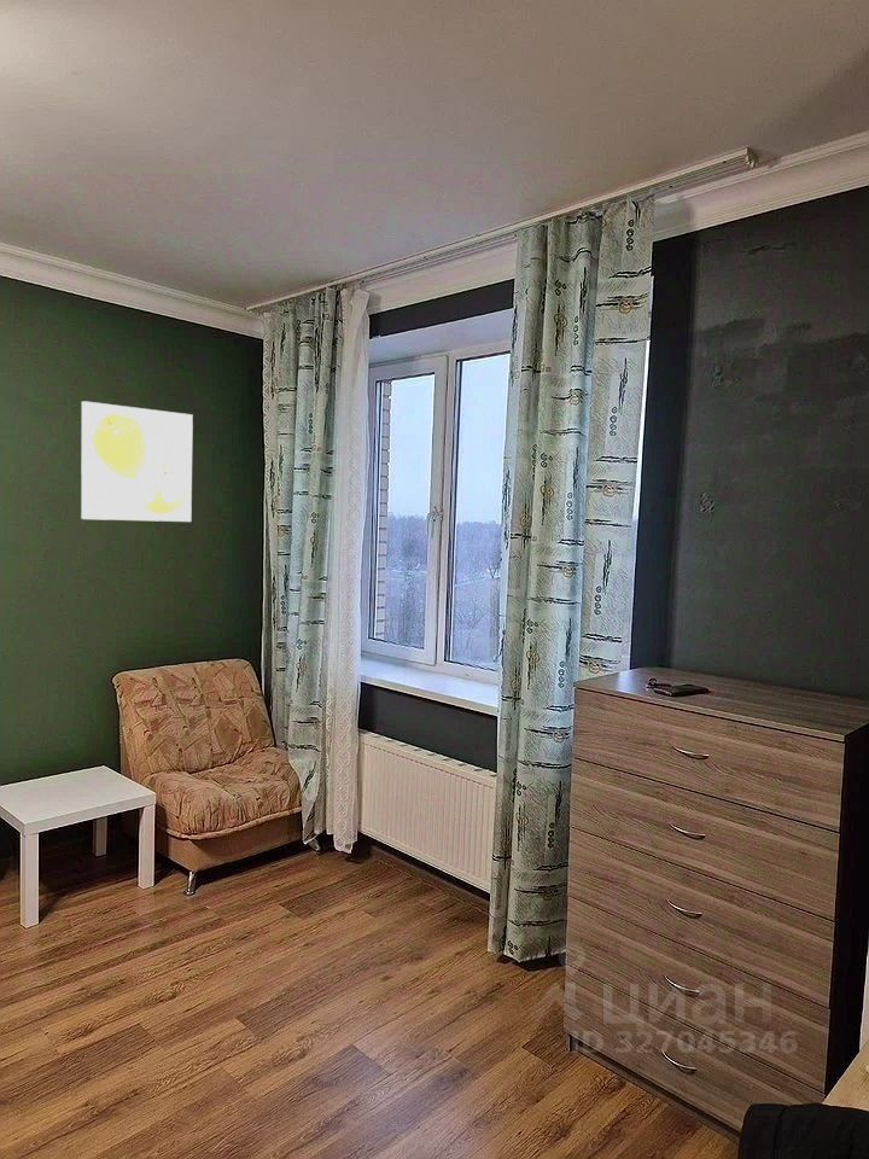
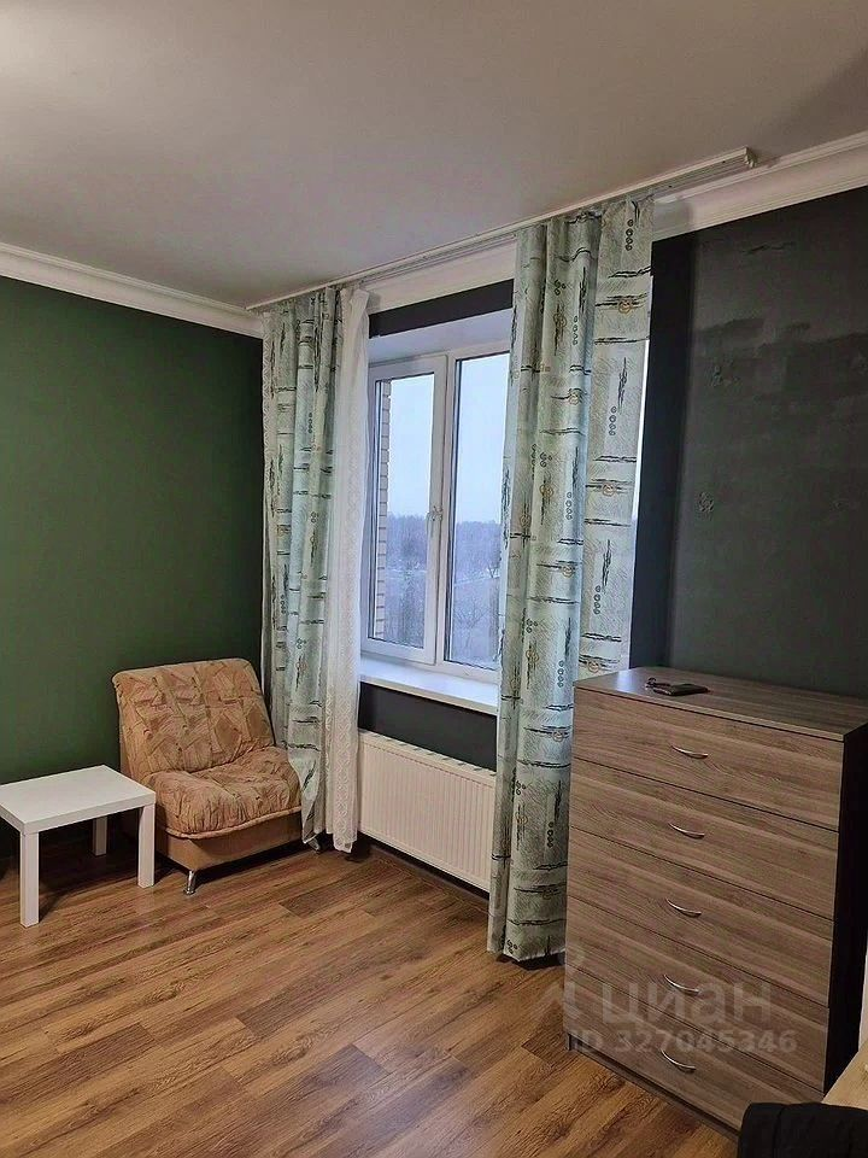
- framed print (139, 464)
